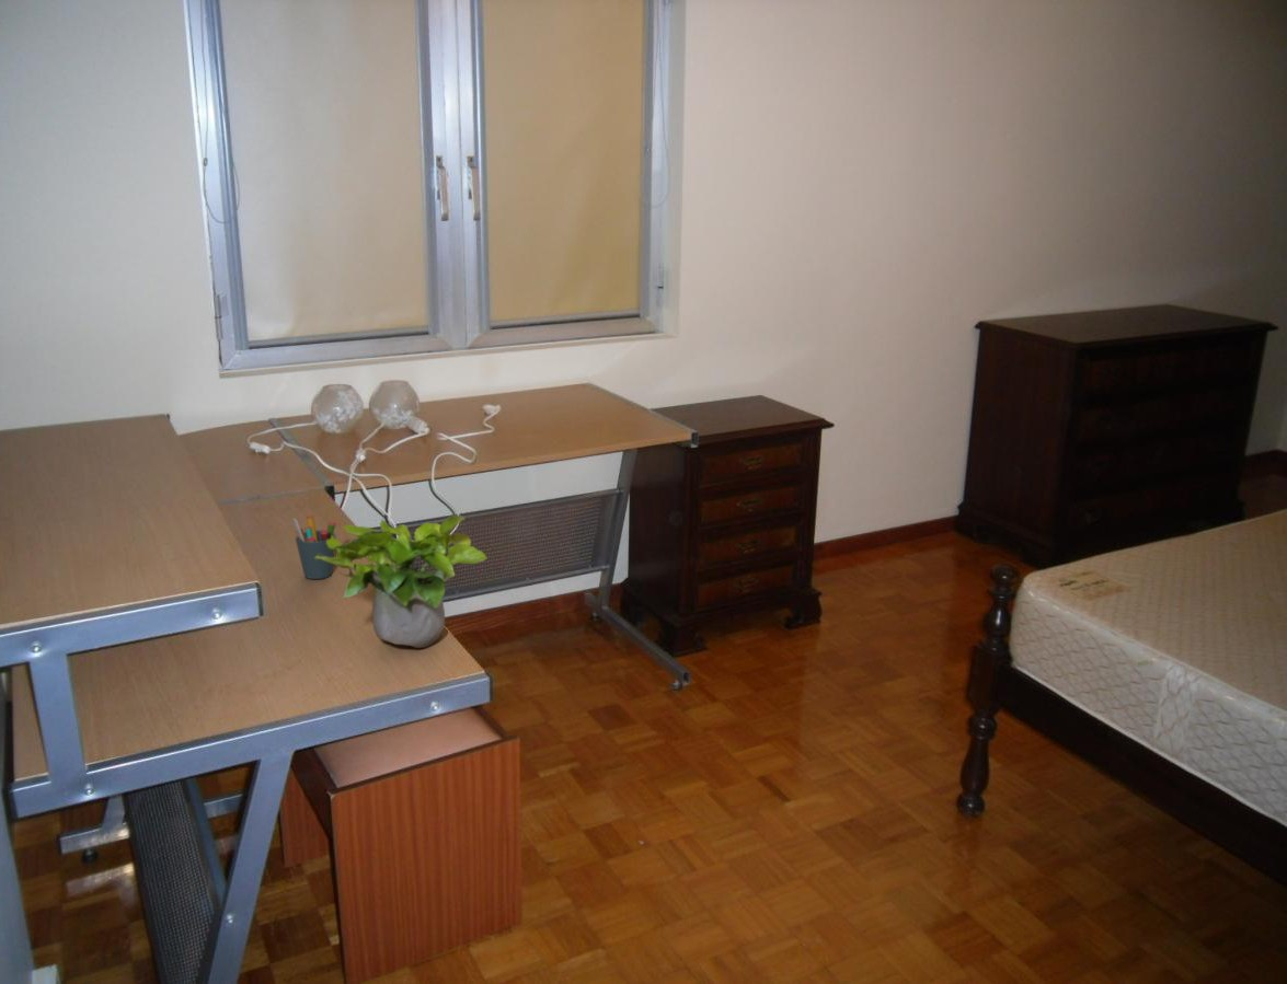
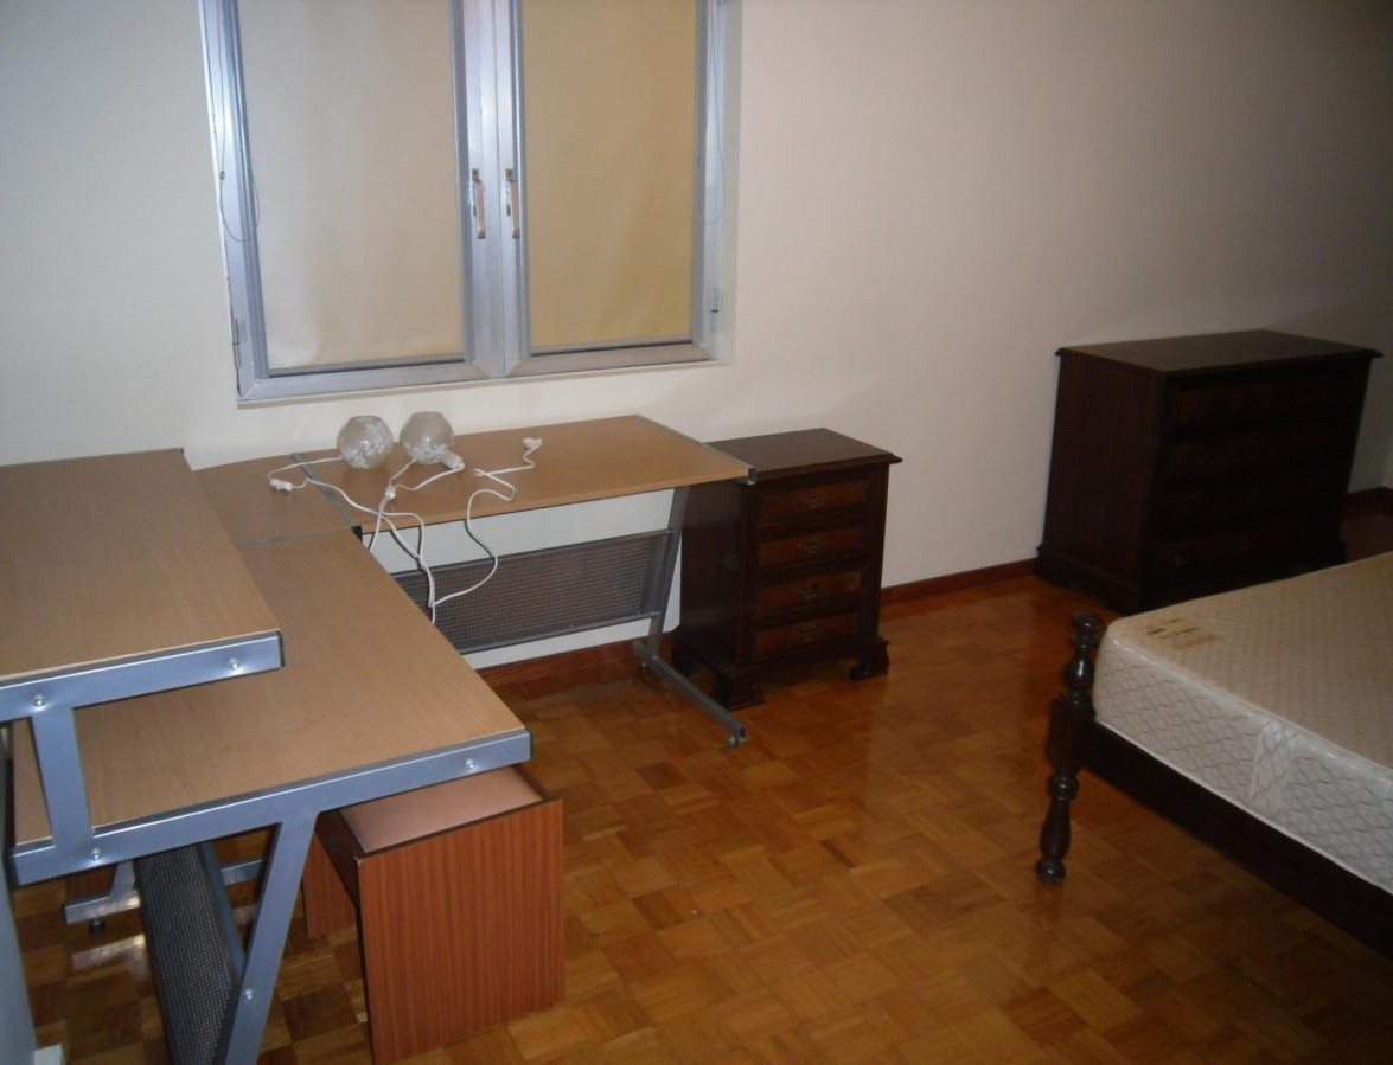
- pen holder (315, 544)
- potted plant (400, 580)
